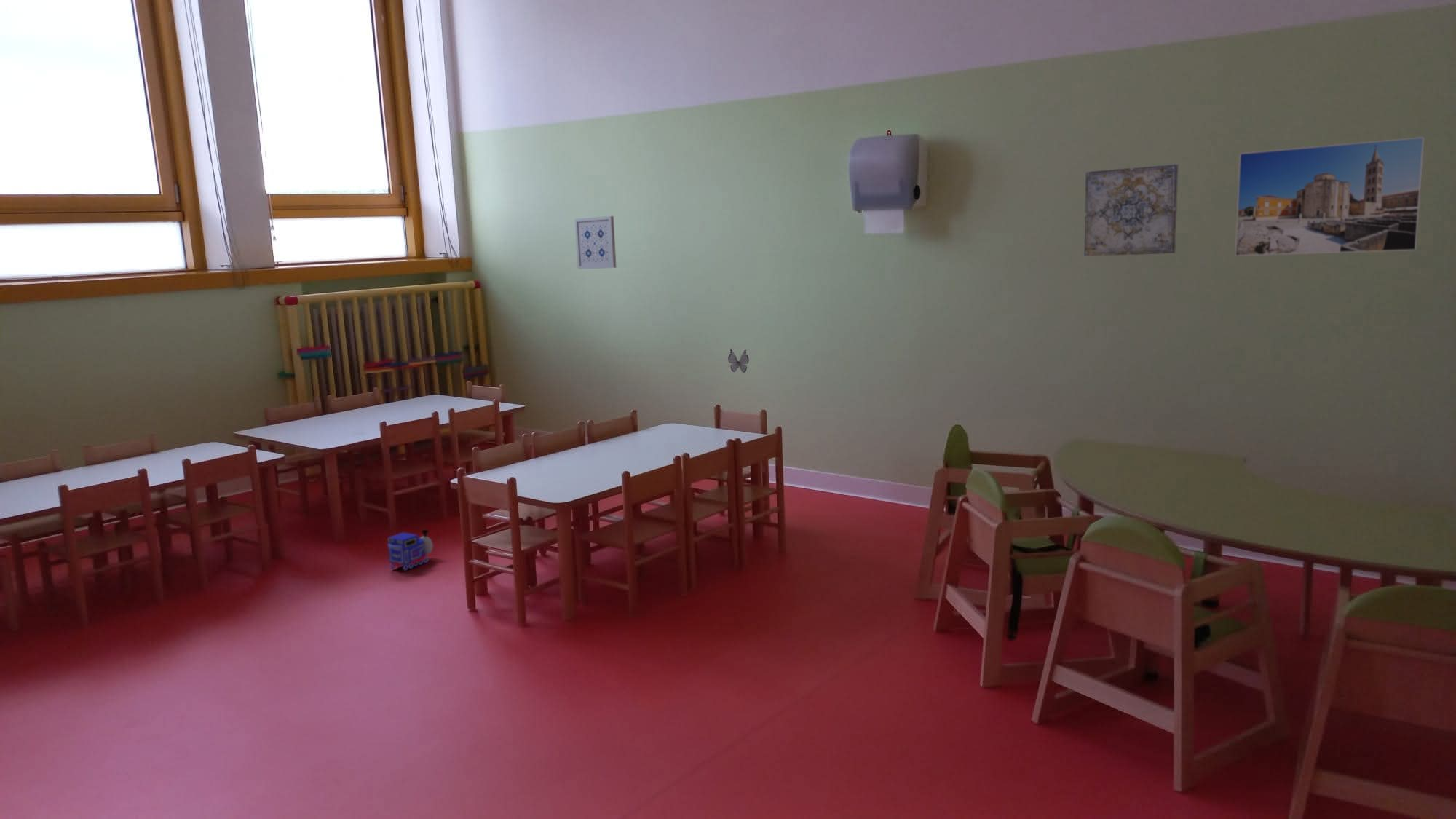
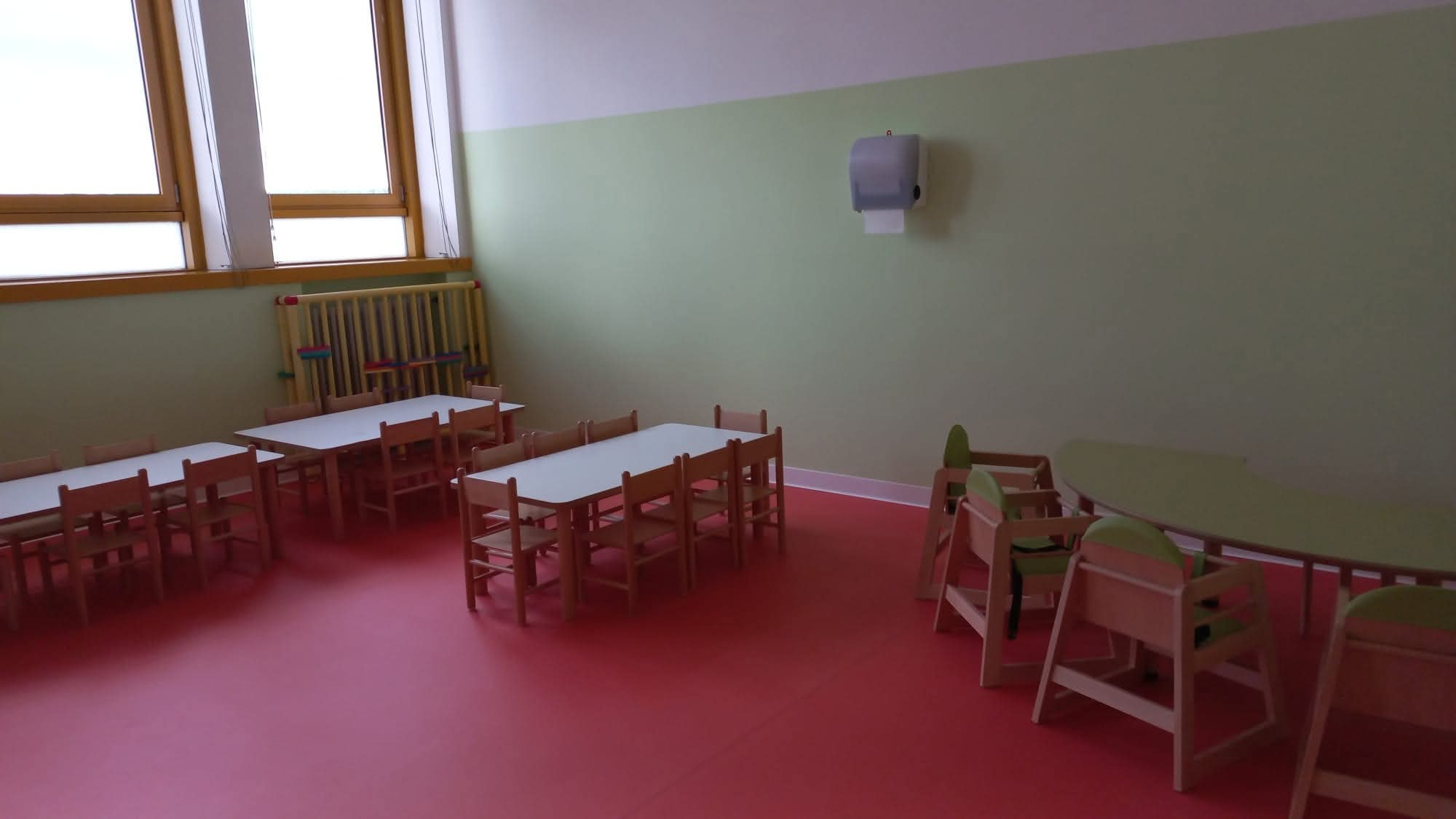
- wall art (1130, 211)
- decorative butterfly (737, 361)
- toy train (411, 549)
- wall art (595, 243)
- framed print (1324, 199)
